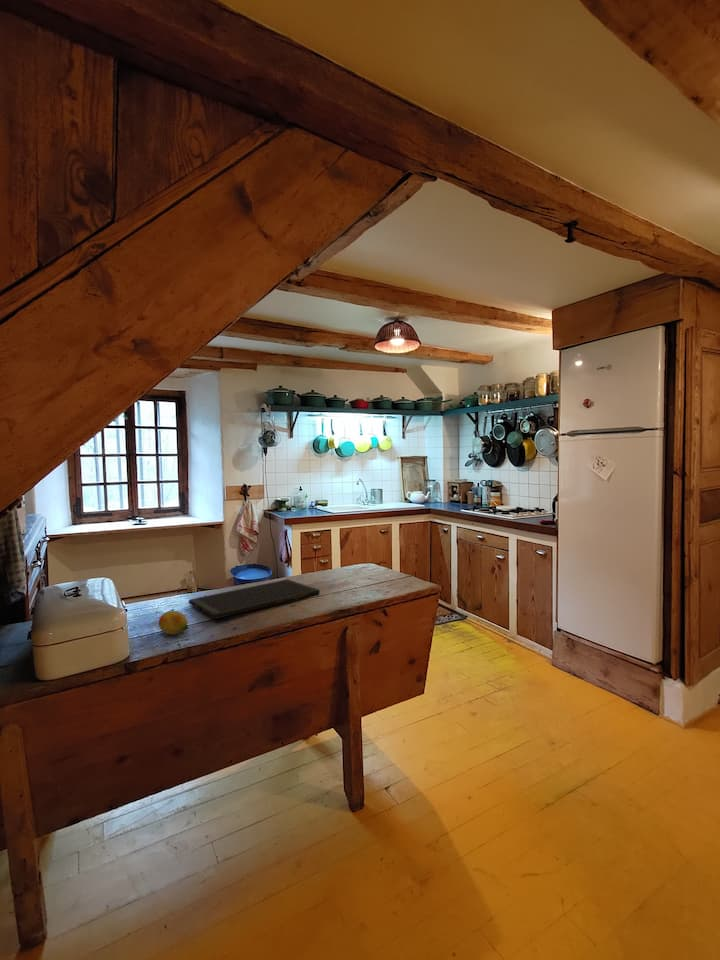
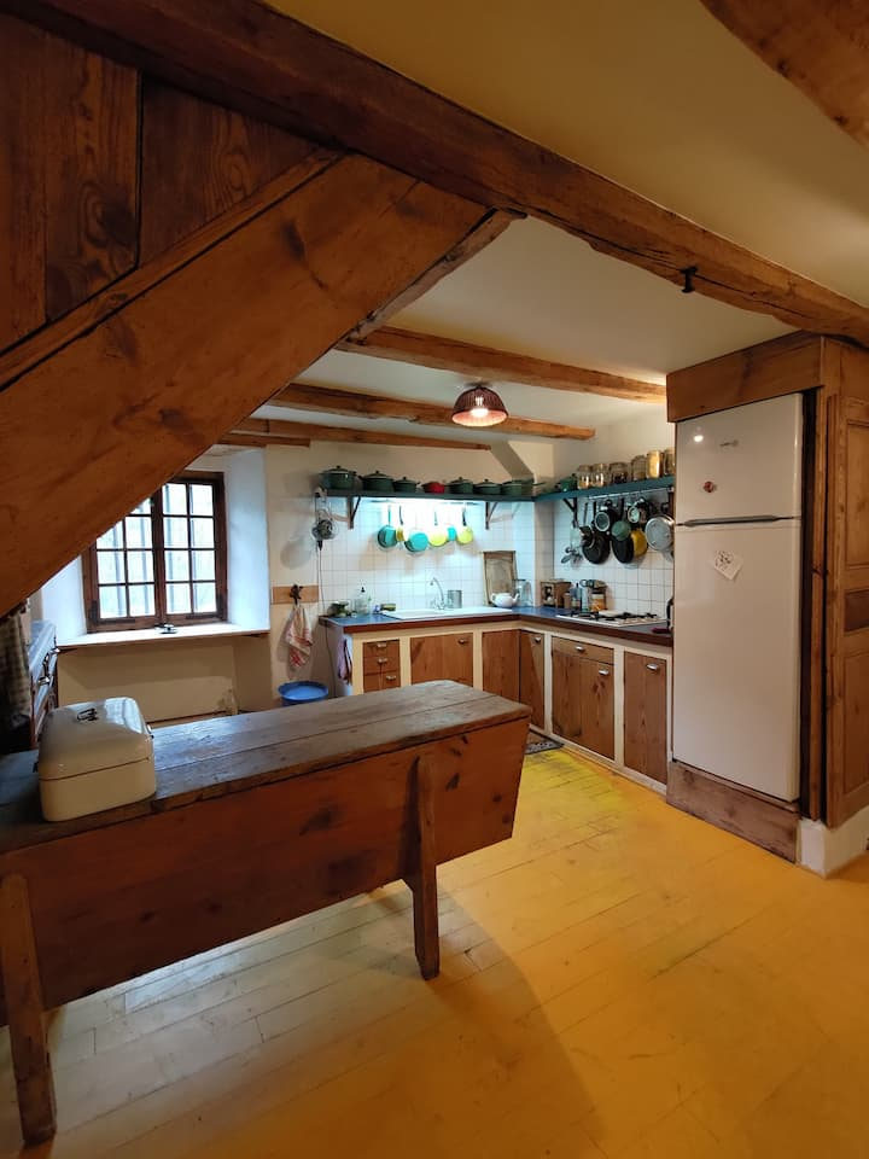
- fruit (173, 622)
- cutting board (256, 596)
